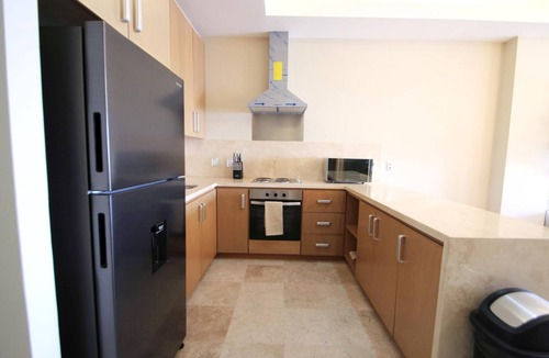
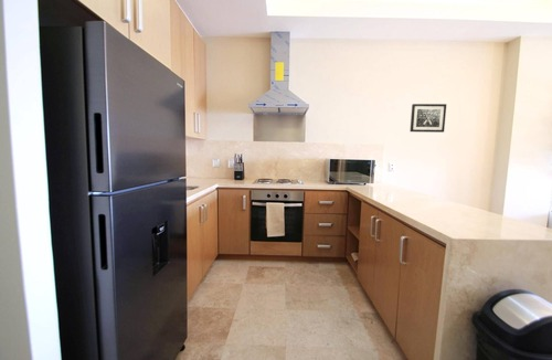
+ wall art (427, 117)
